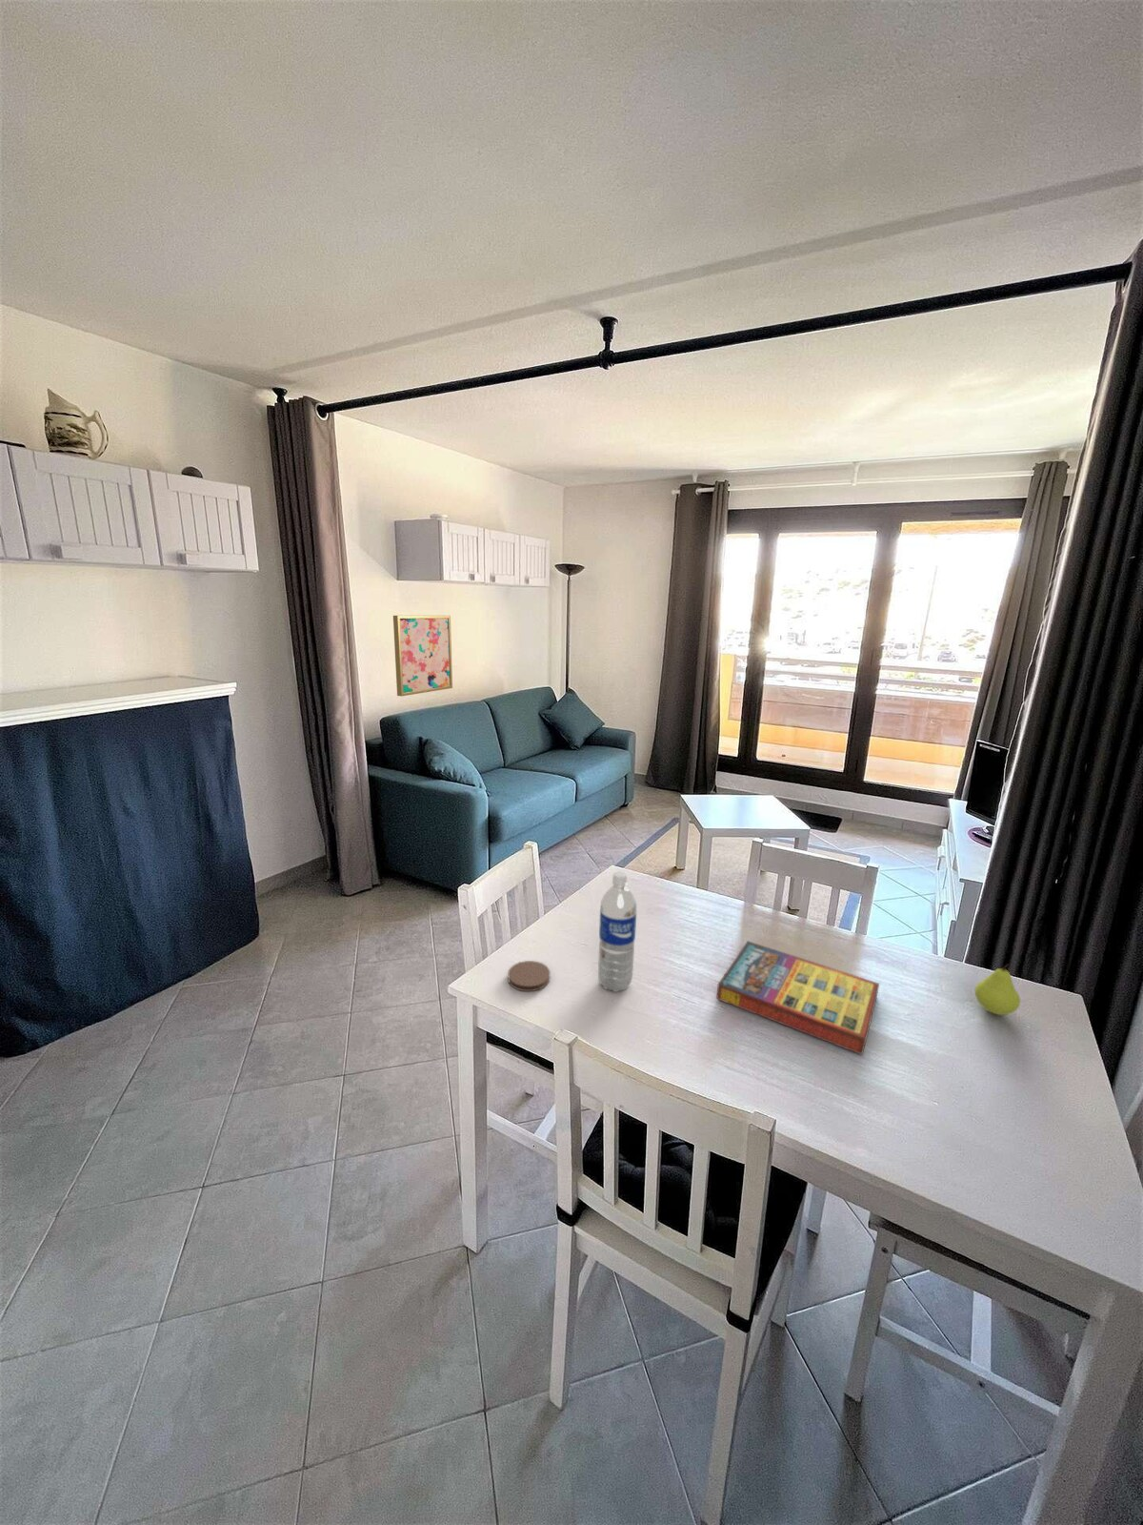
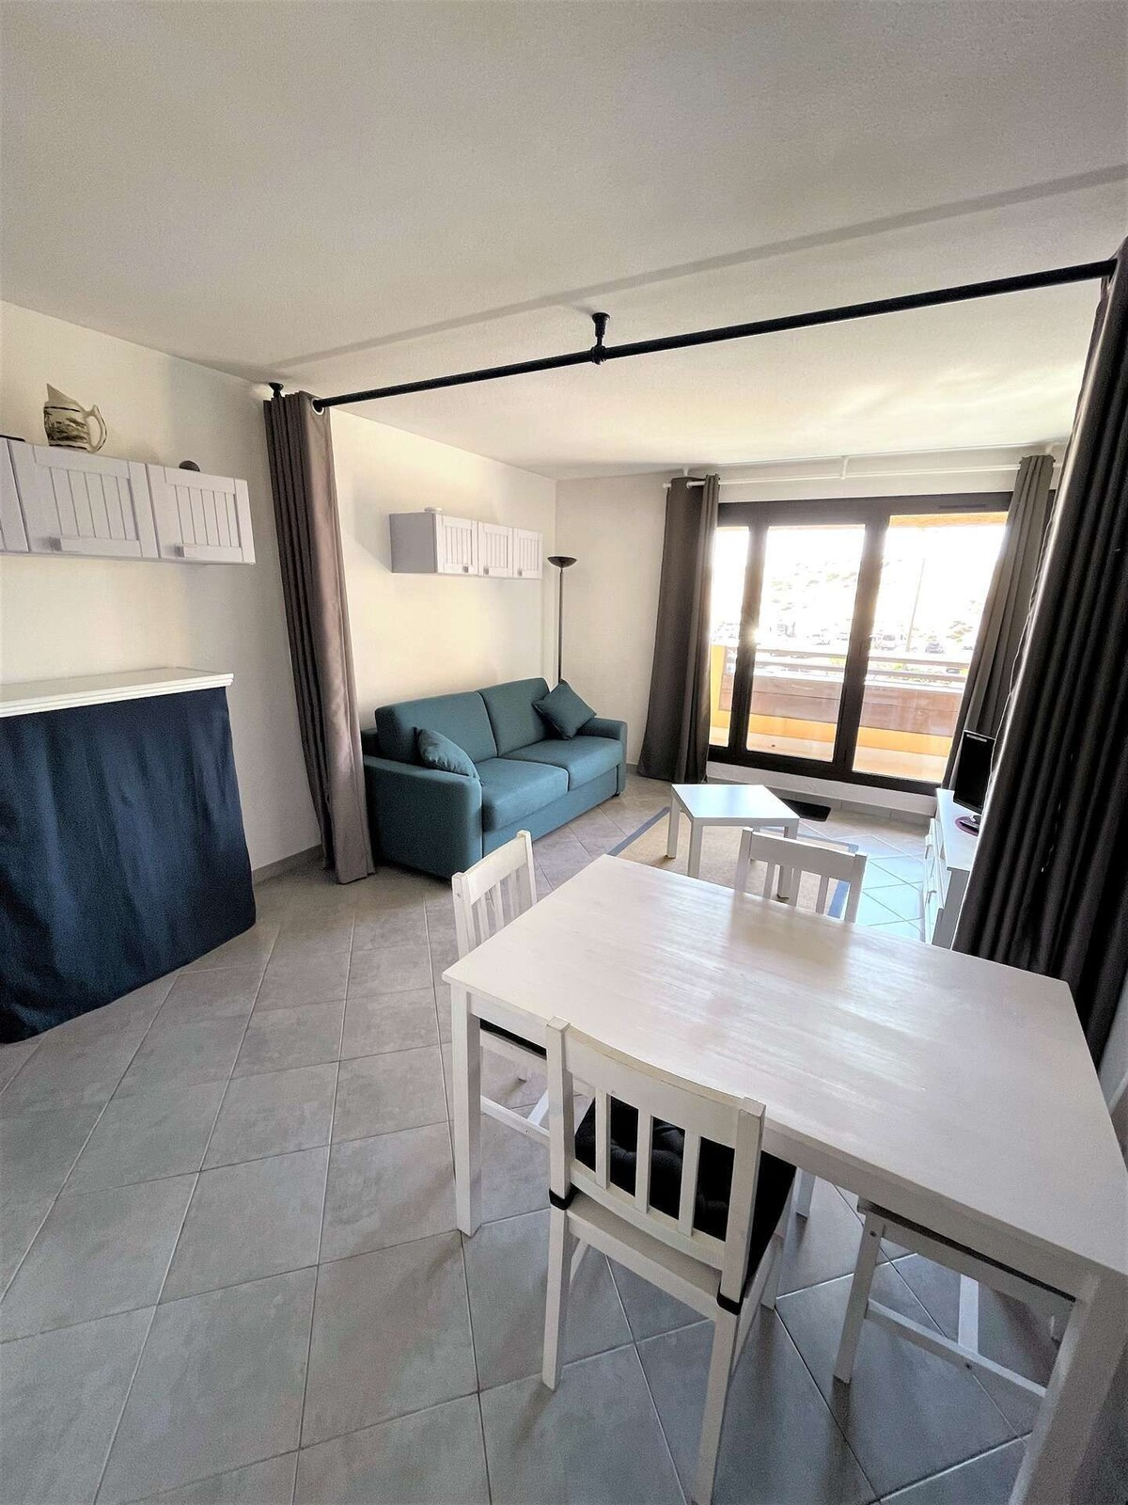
- fruit (999, 987)
- water bottle (617, 931)
- game compilation box (797, 991)
- wall art (424, 654)
- coaster (528, 975)
